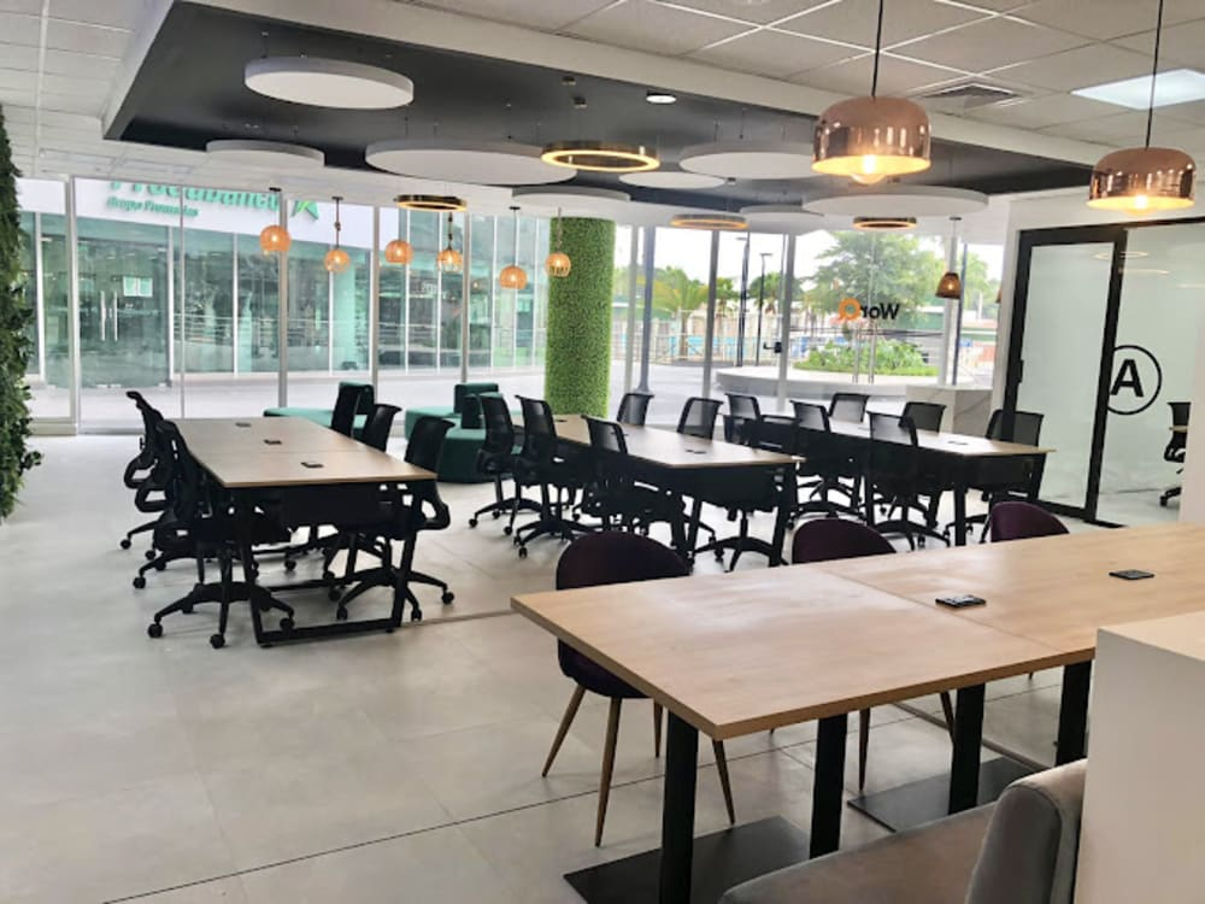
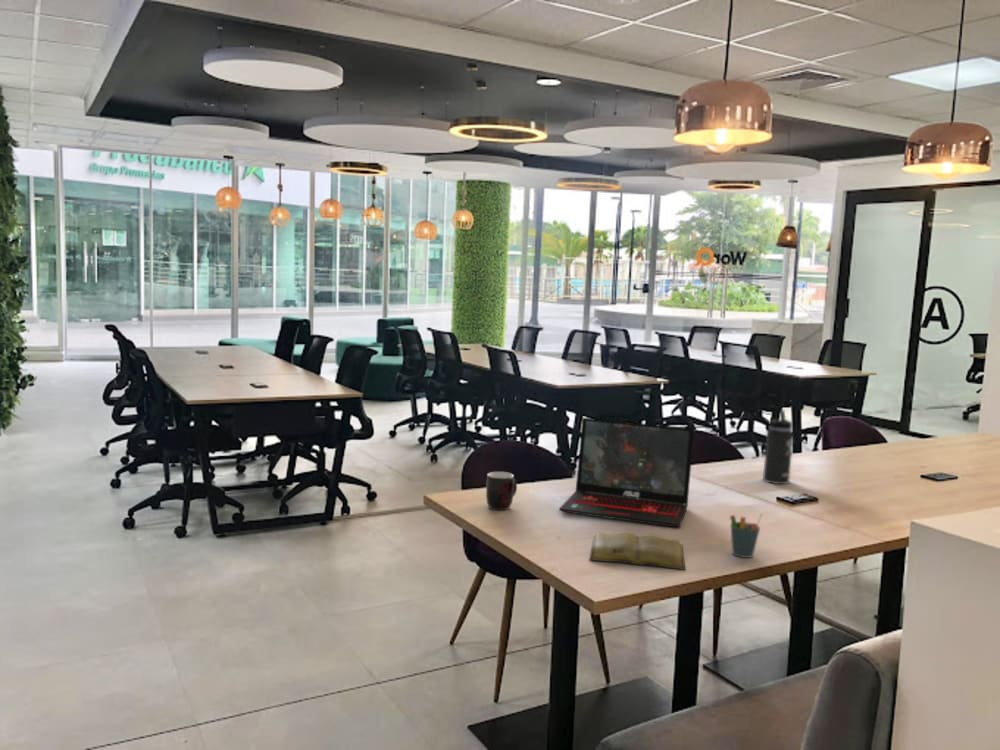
+ book (637, 548)
+ pen holder (744, 532)
+ thermos bottle (777, 445)
+ laptop (628, 469)
+ mug (503, 490)
